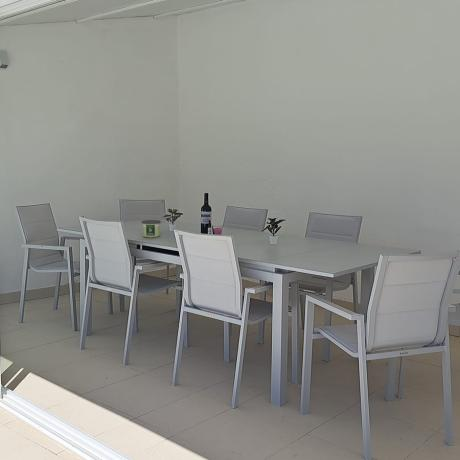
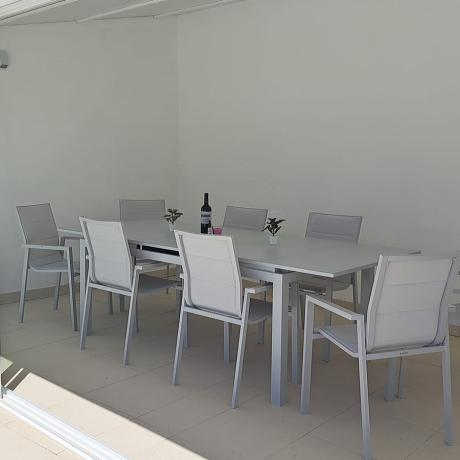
- candle (151, 228)
